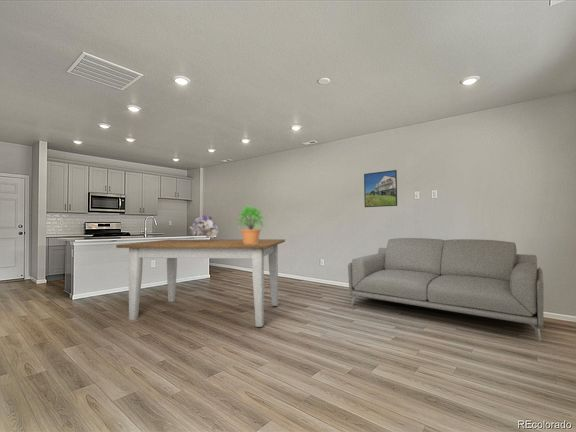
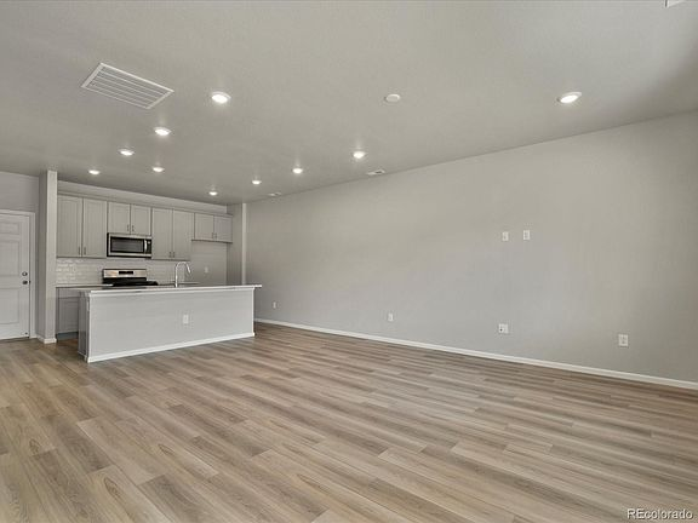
- table (209, 257)
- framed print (380, 189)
- bouquet (205, 228)
- sofa (437, 275)
- potted plant (251, 223)
